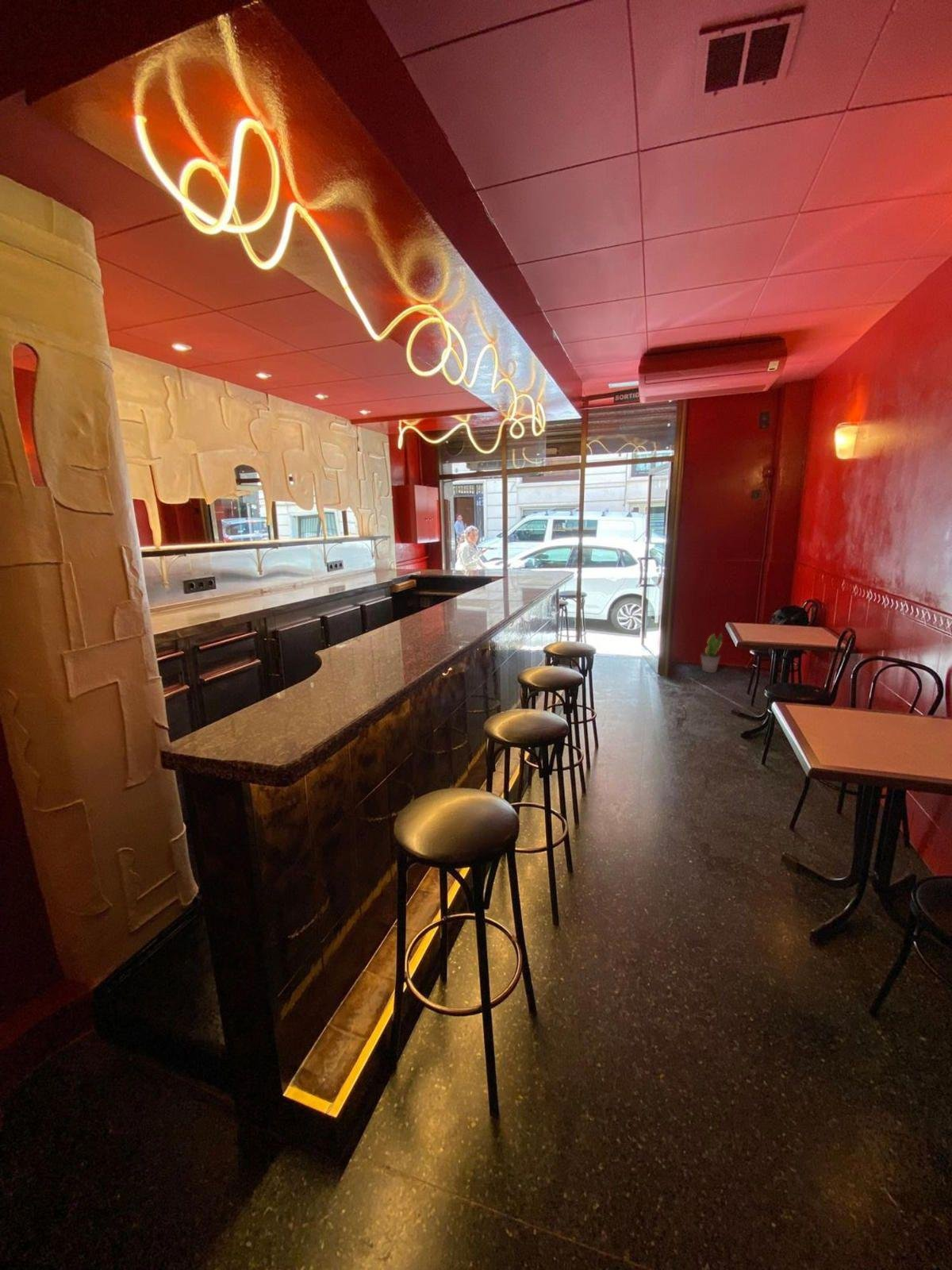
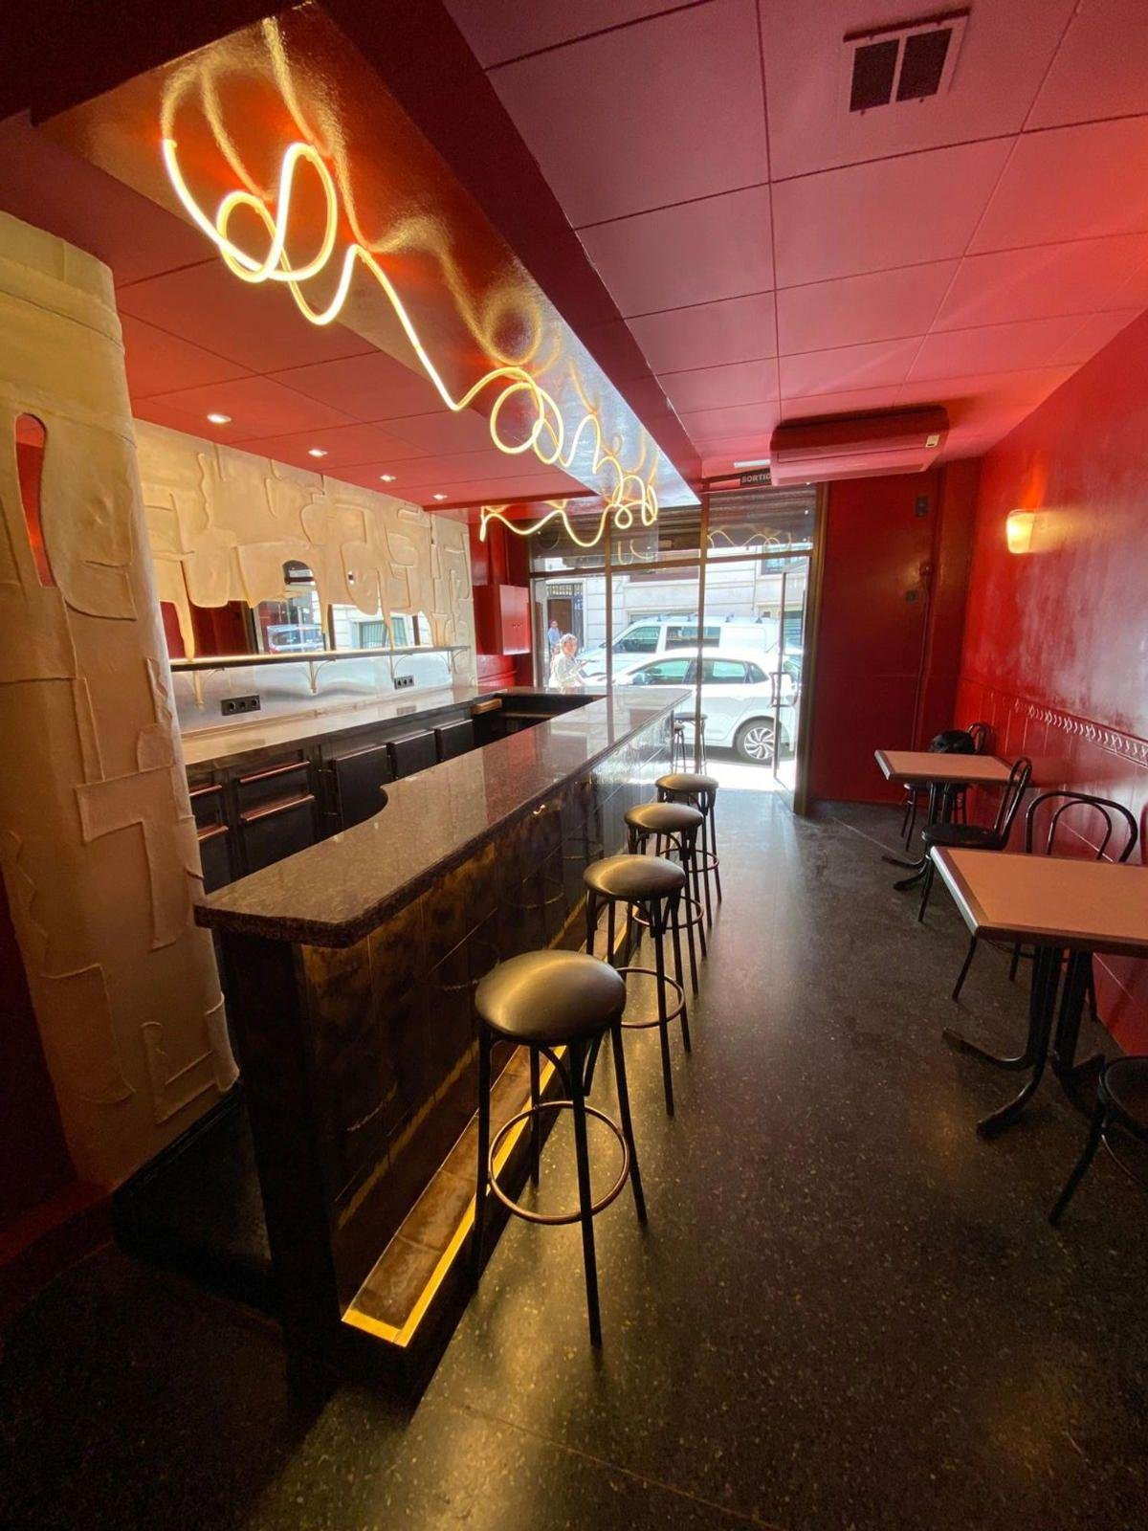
- potted plant (710, 651)
